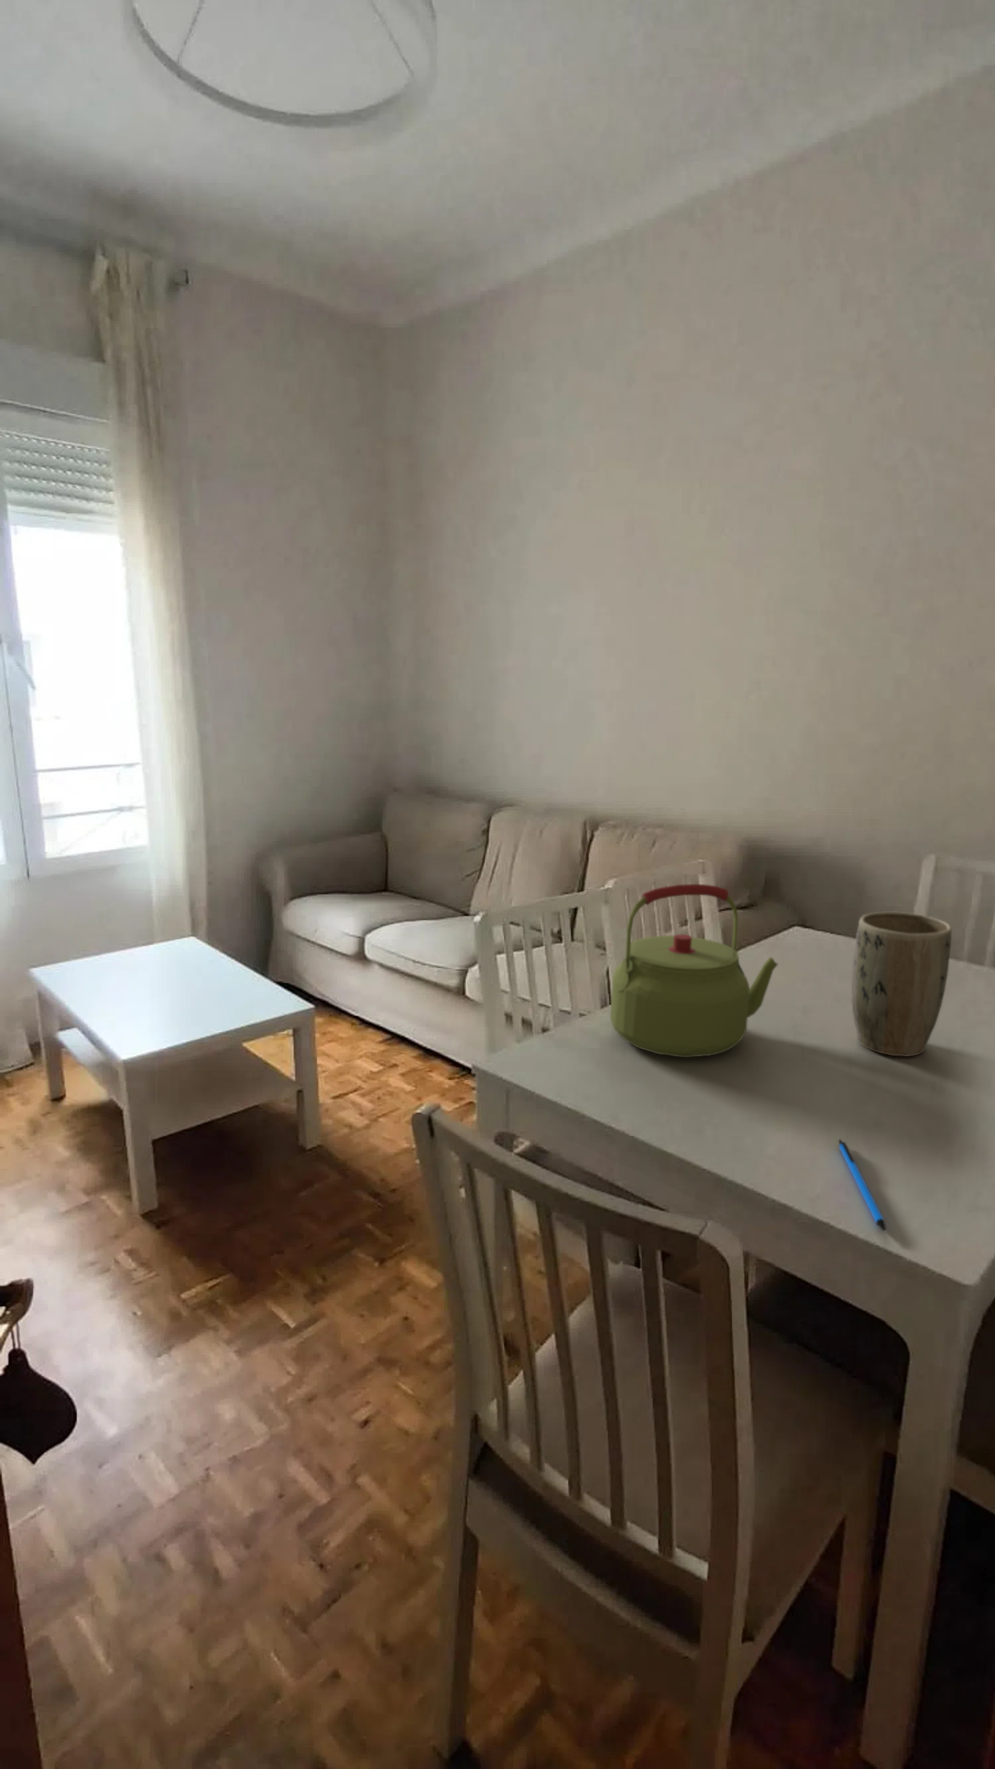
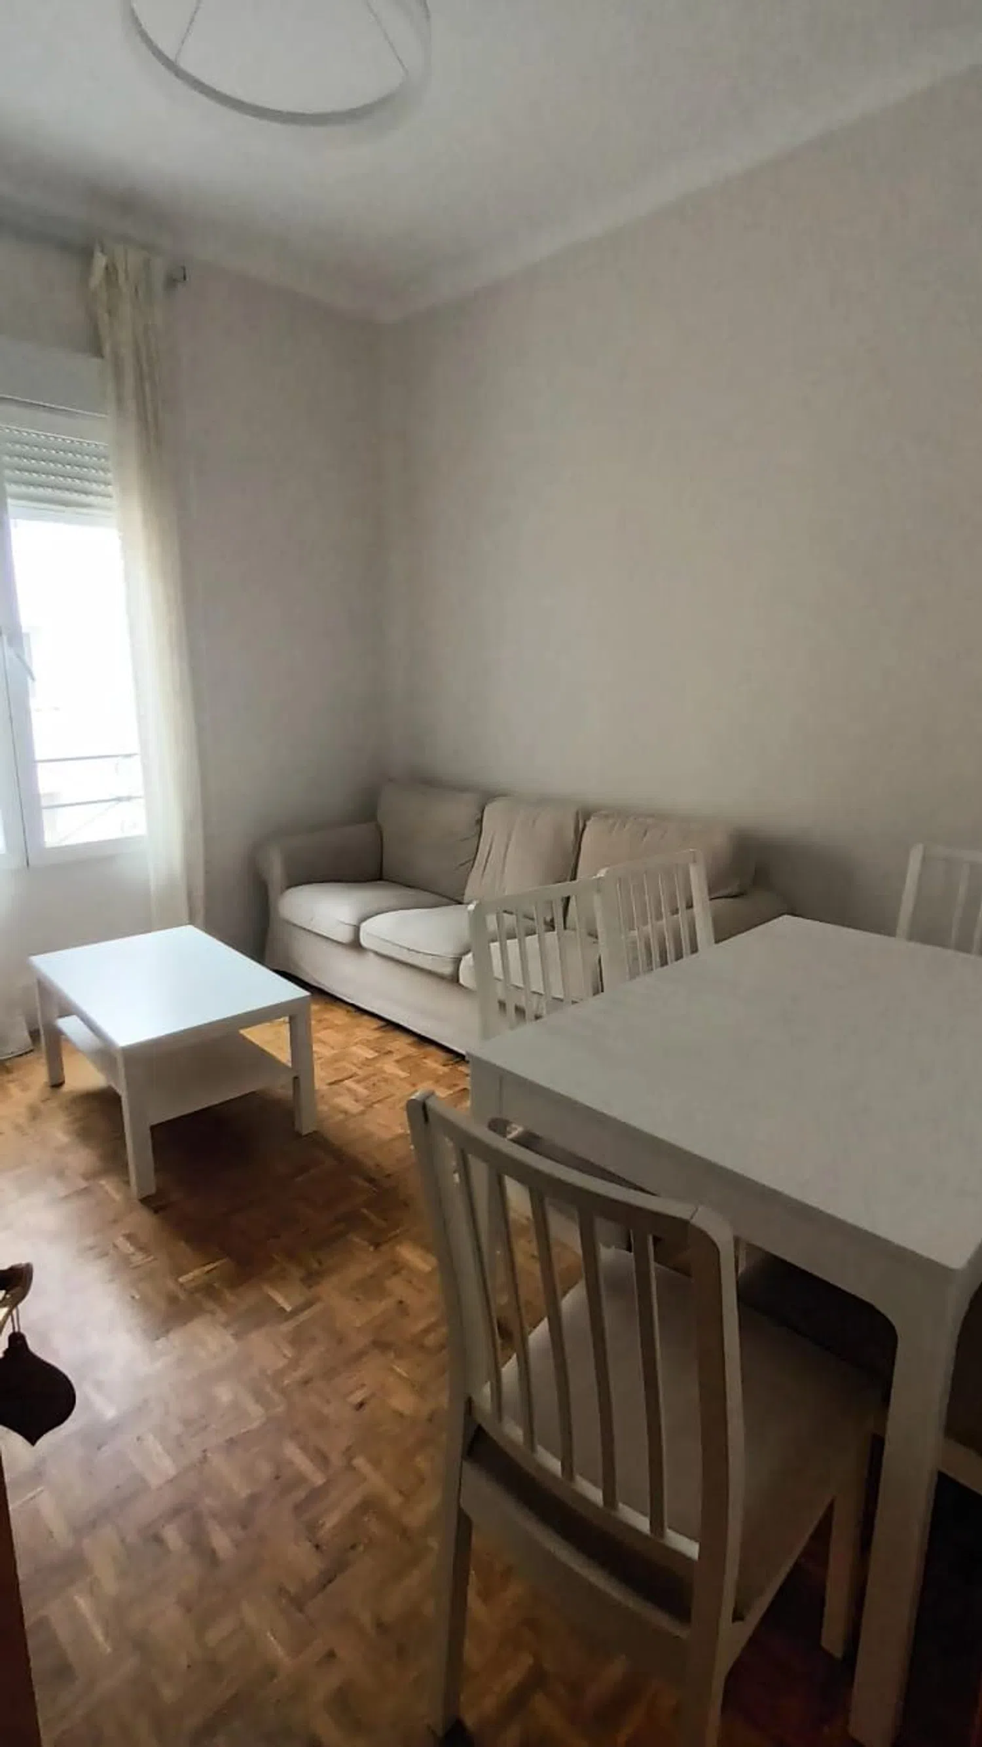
- pen (860, 1181)
- kettle (700, 960)
- plant pot (898, 984)
